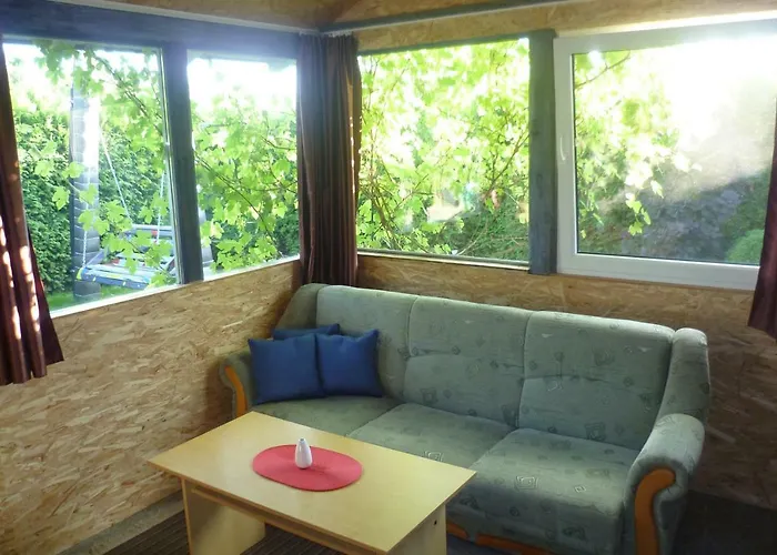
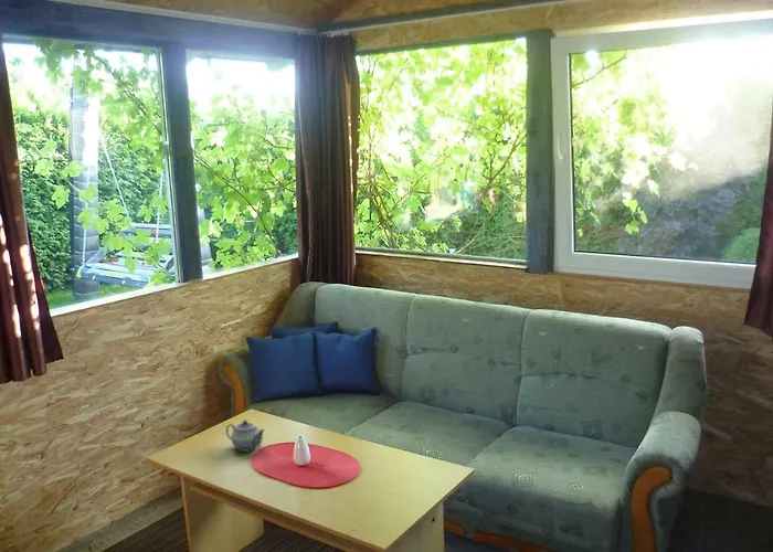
+ teapot (245, 434)
